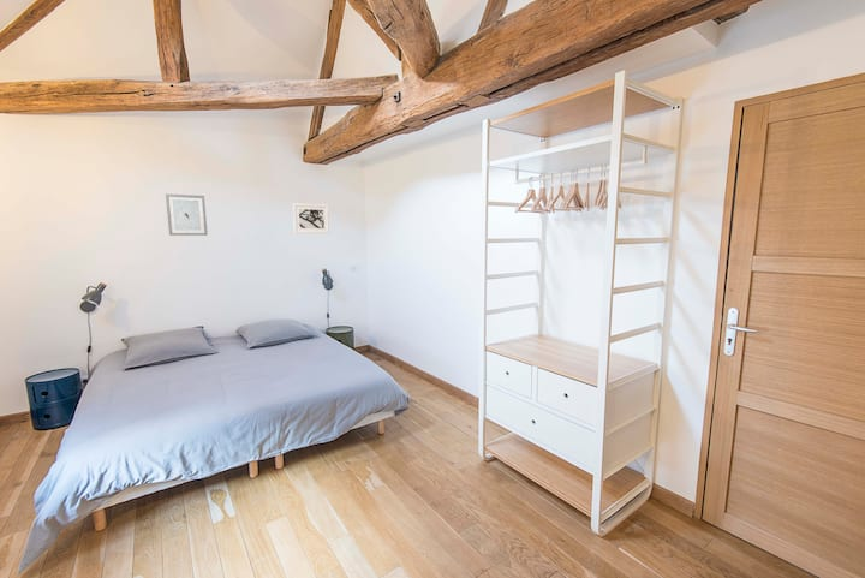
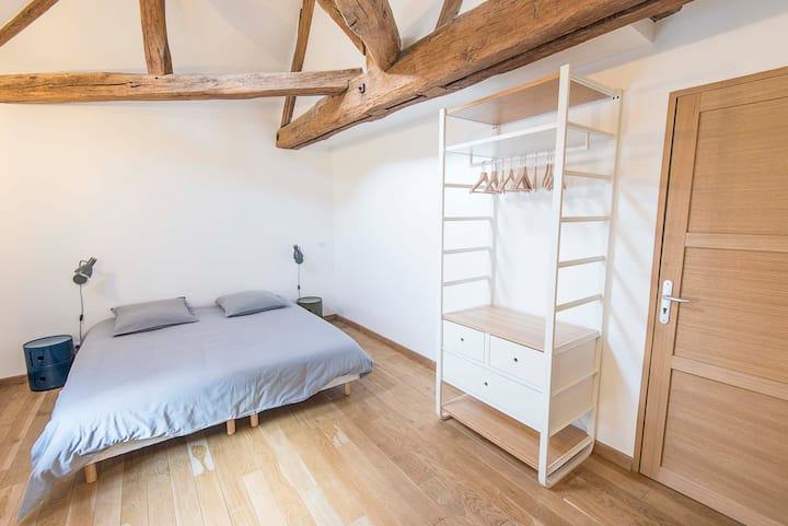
- wall art (186, 215)
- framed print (311, 219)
